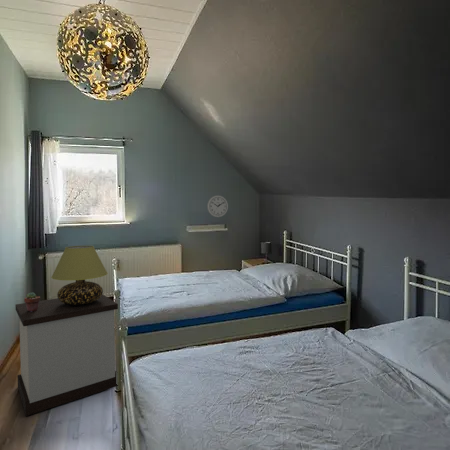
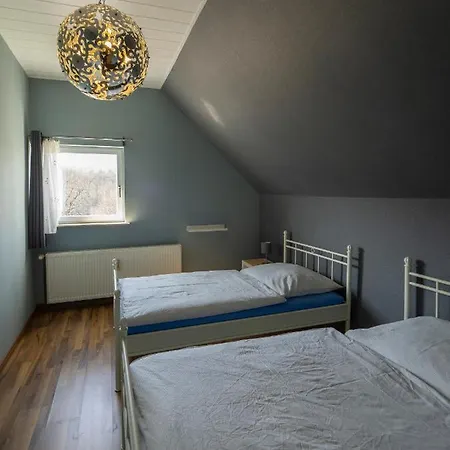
- table lamp (80, 274)
- potted succulent (32, 300)
- wall clock (217, 206)
- nightstand (67, 345)
